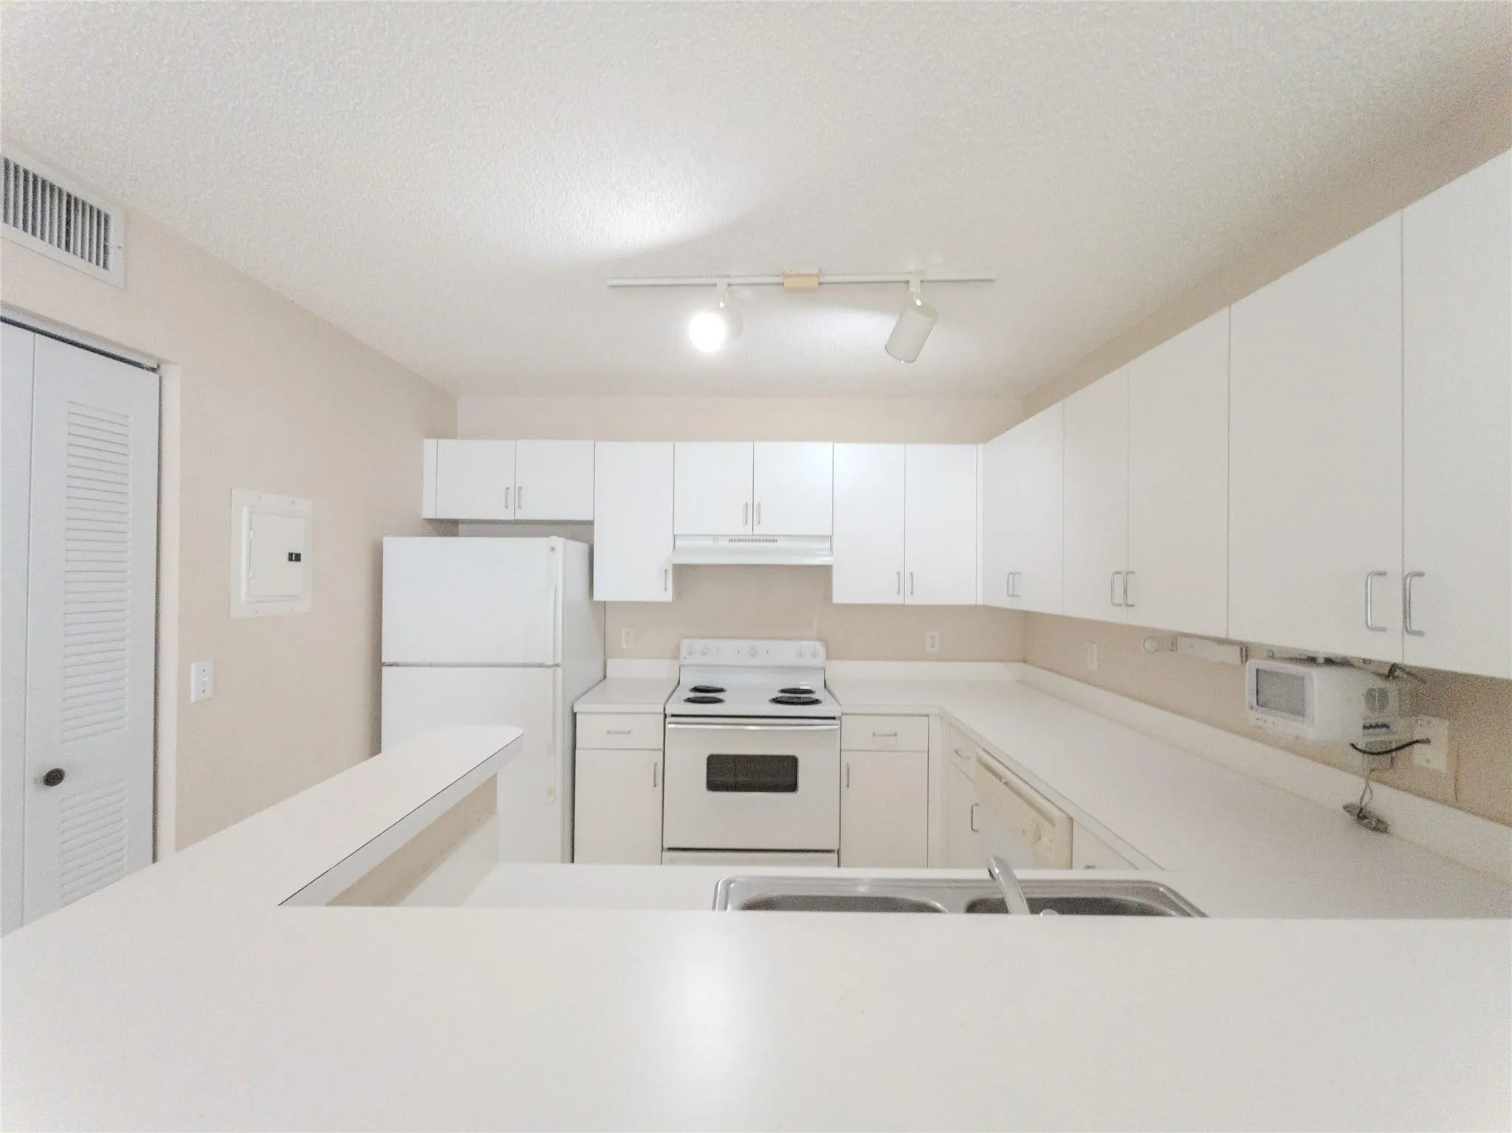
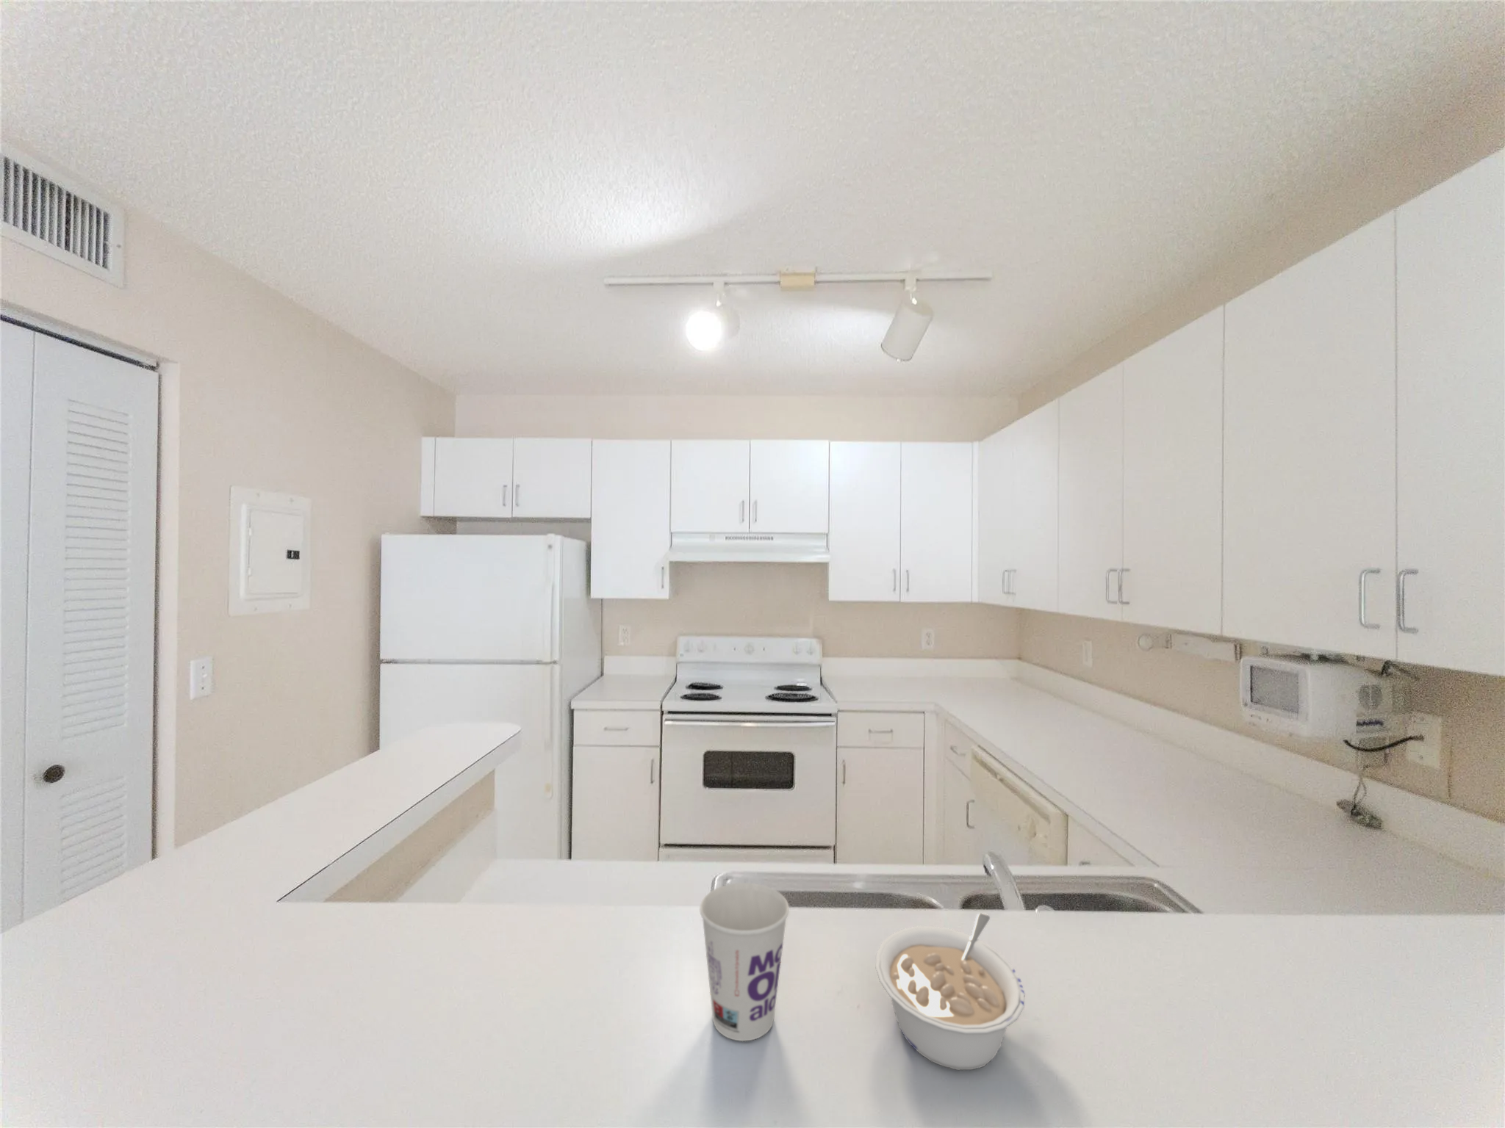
+ legume (944, 989)
+ cup (744, 961)
